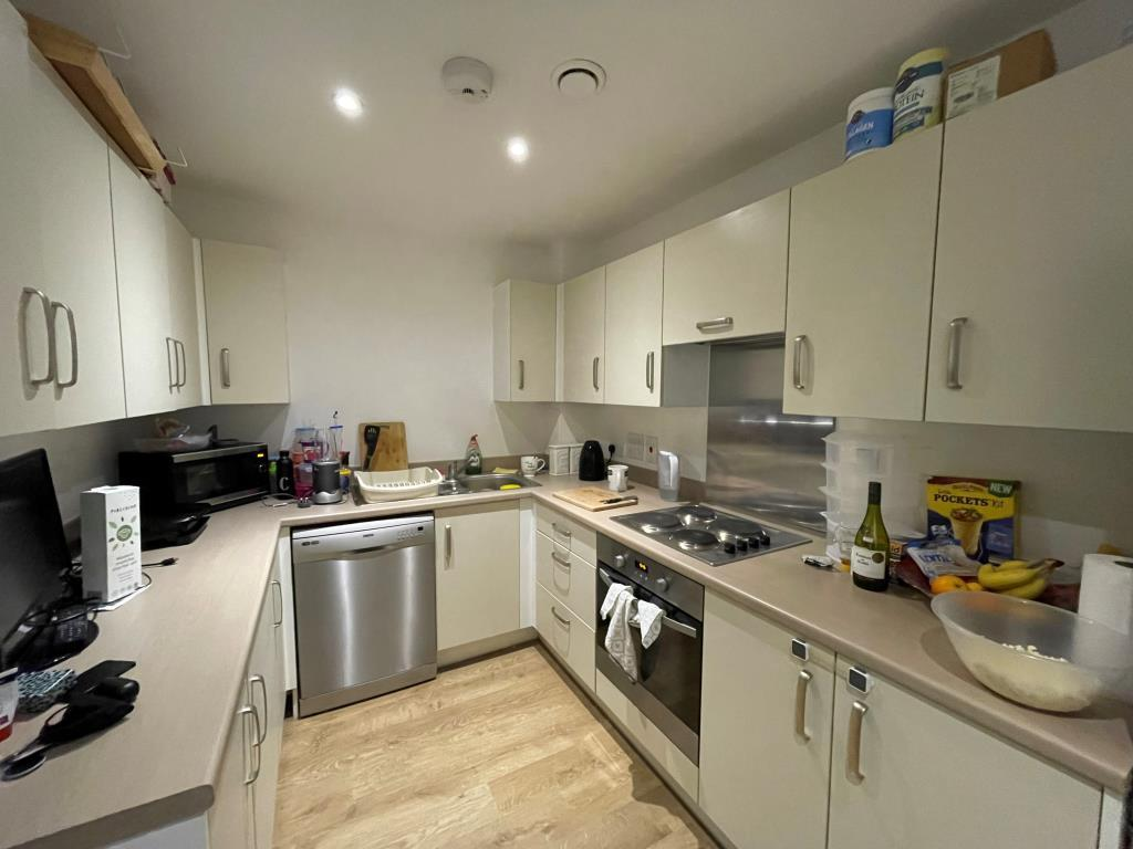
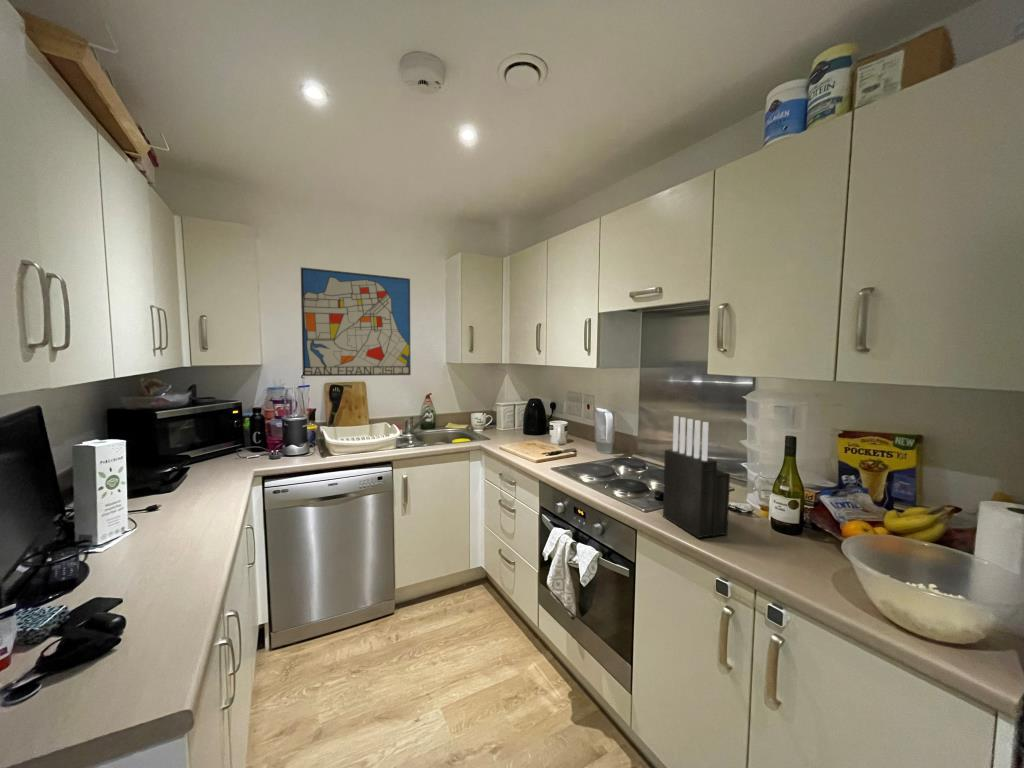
+ knife block (698, 472)
+ wall art (359, 324)
